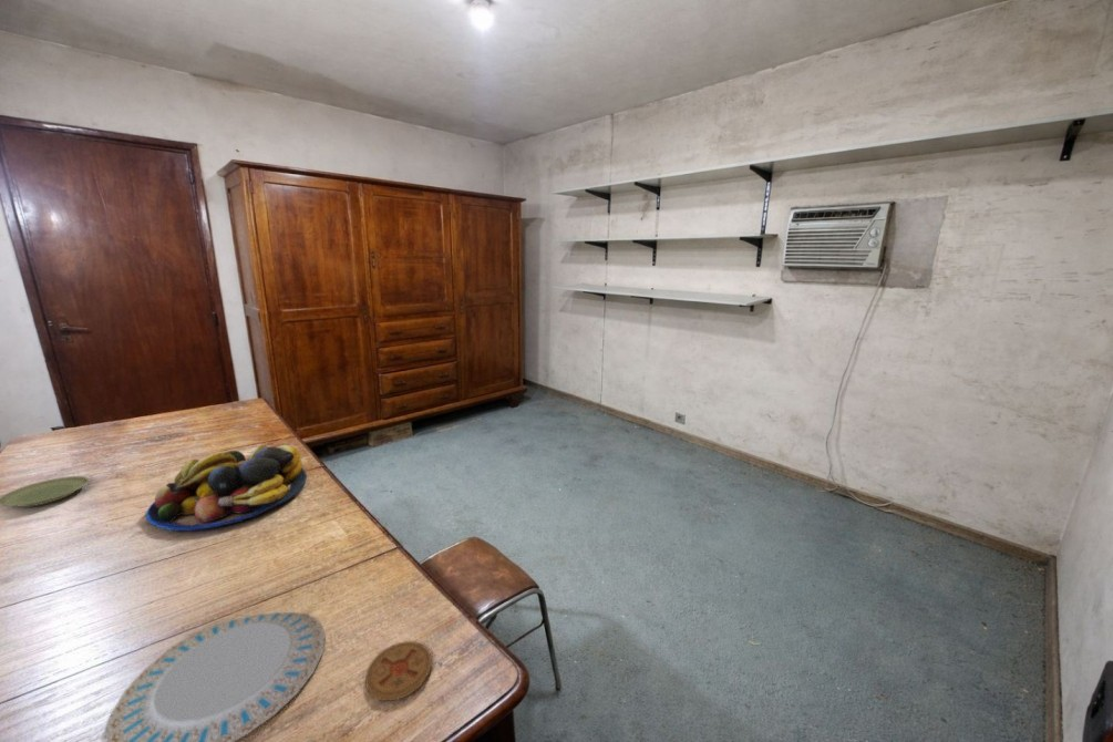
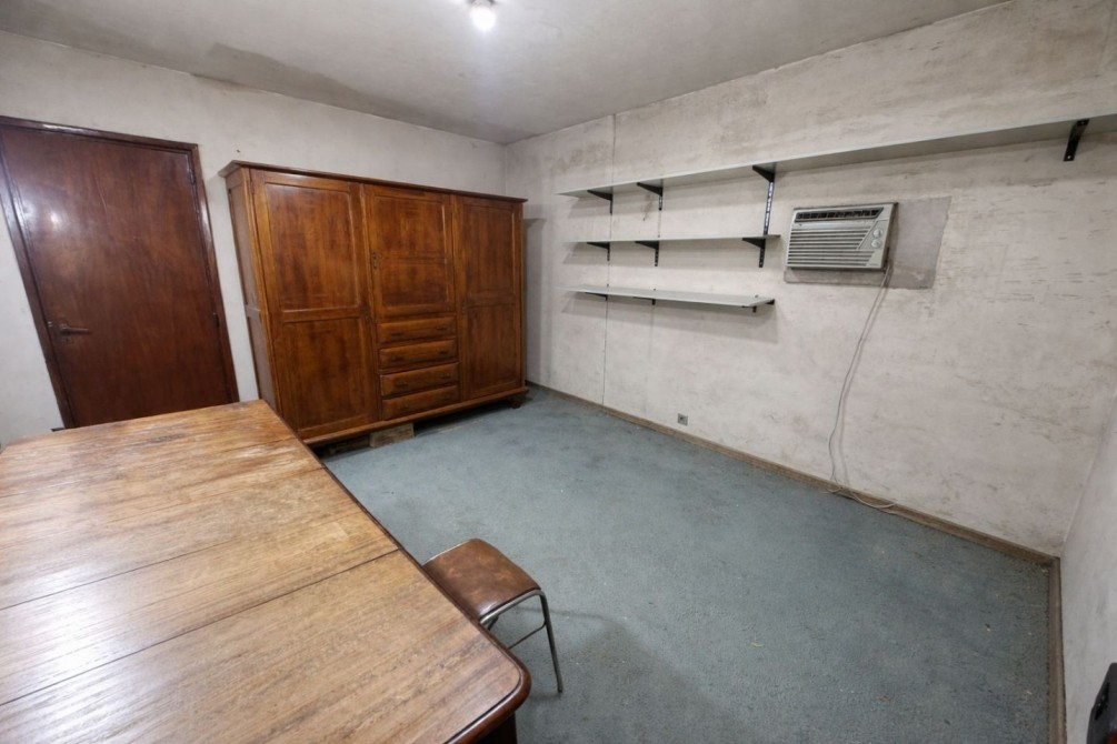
- plate (45, 493)
- chinaware (228, 668)
- coaster (399, 669)
- fruit bowl (229, 473)
